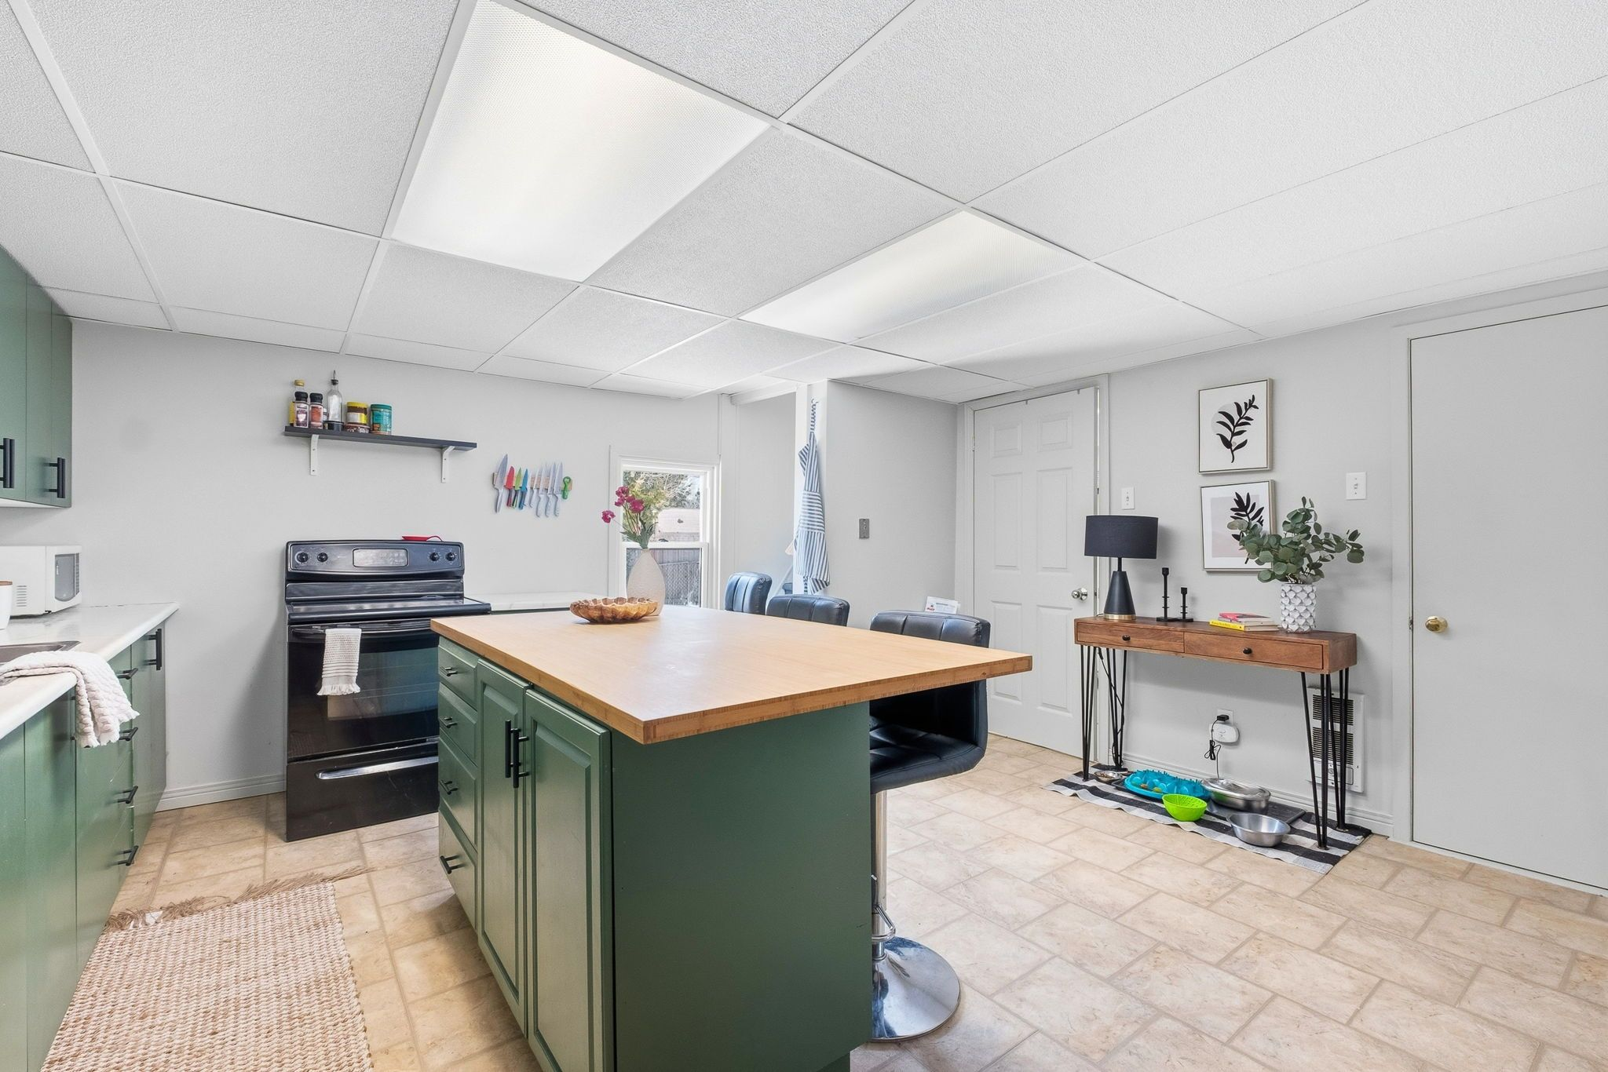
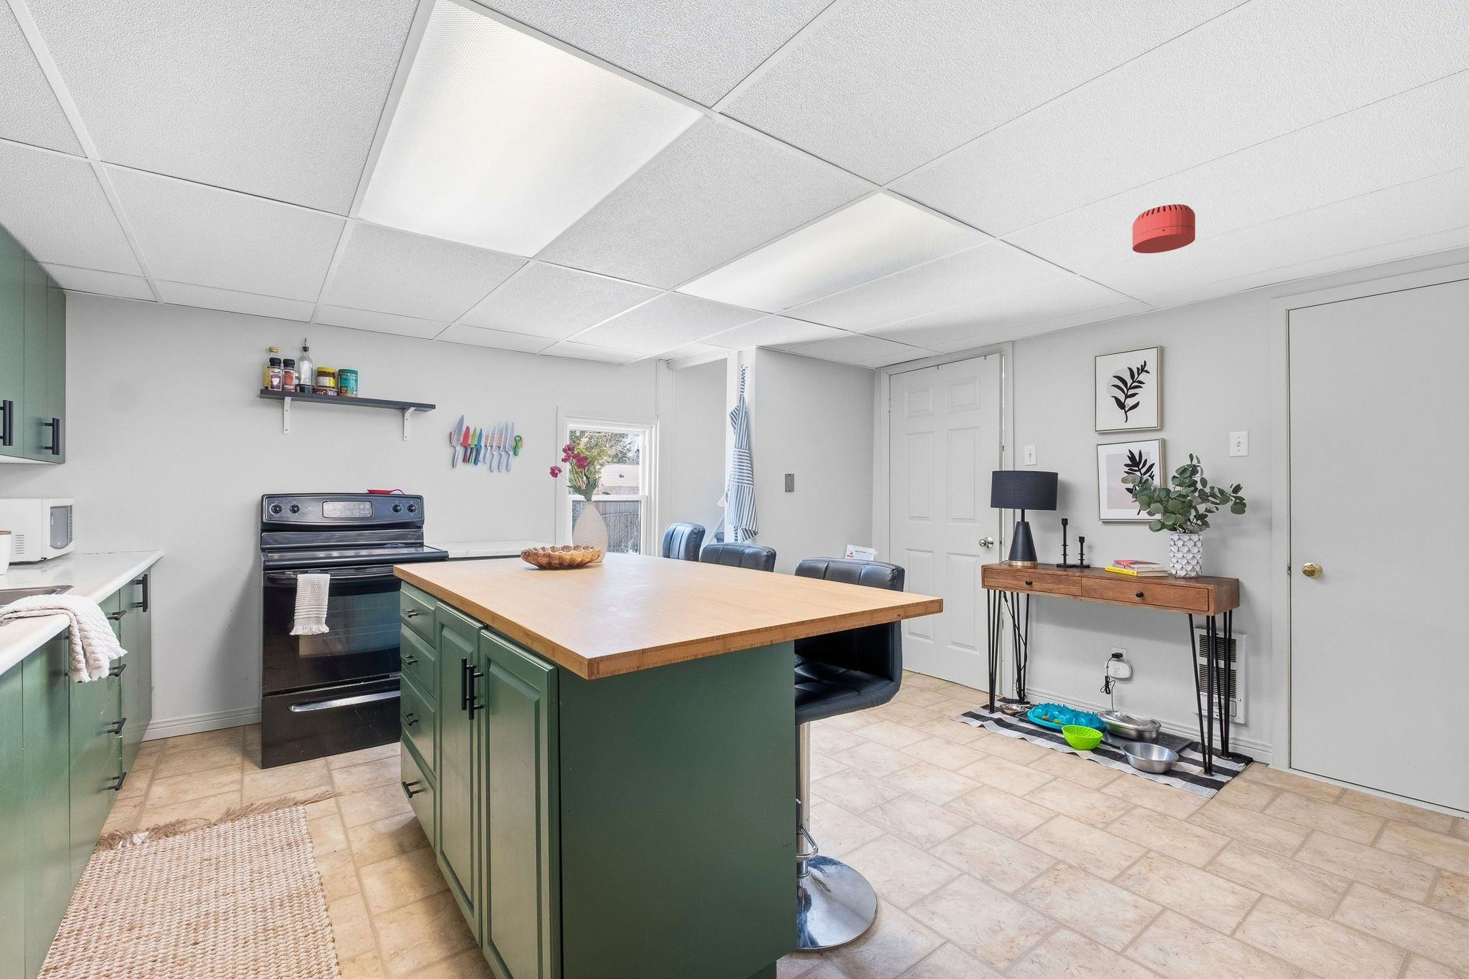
+ smoke detector (1163, 228)
